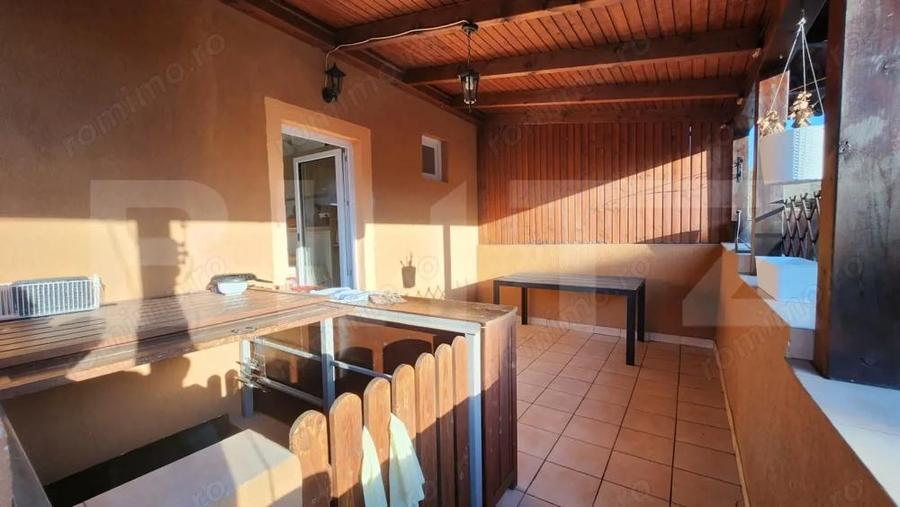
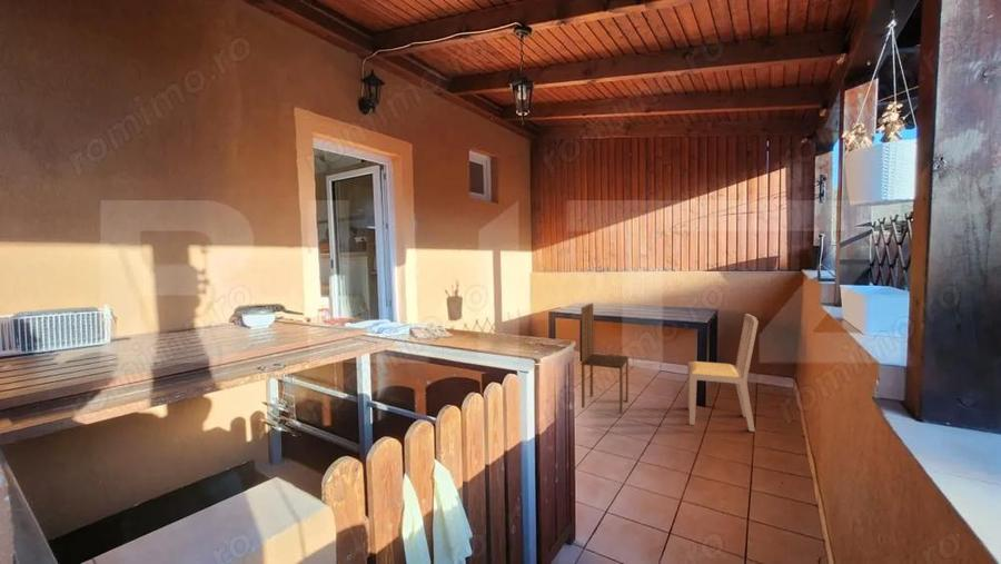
+ dining chair (721, 368)
+ dining chair (605, 355)
